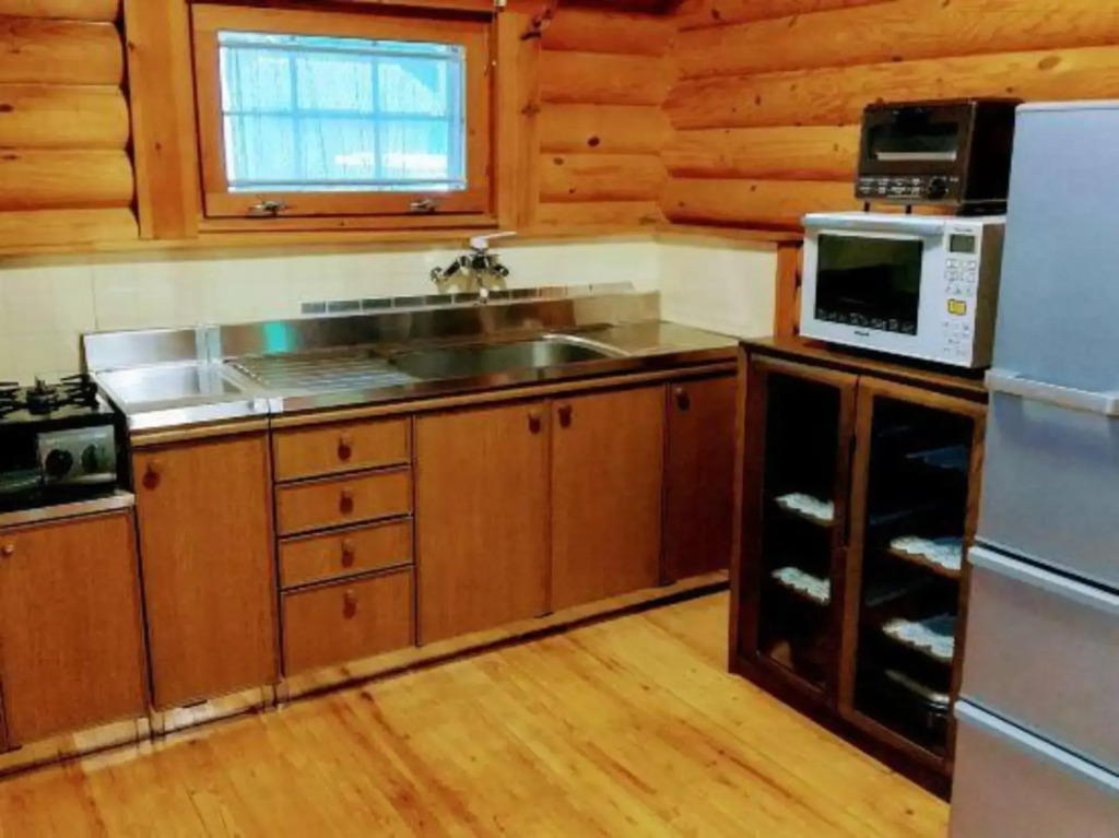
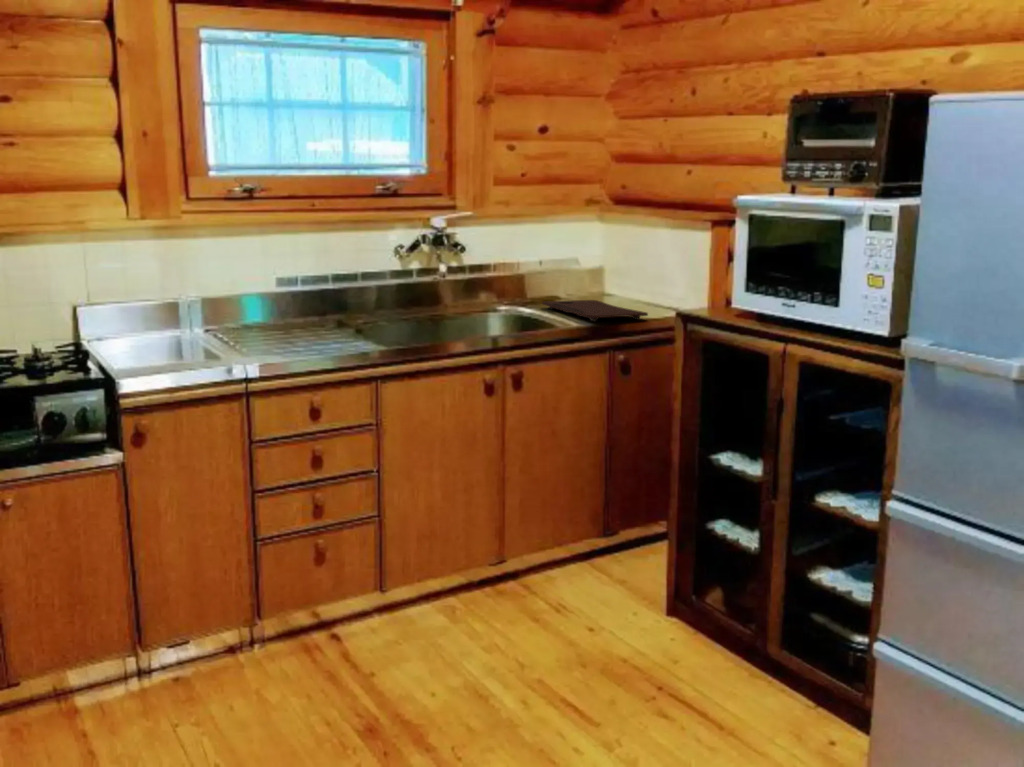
+ cutting board (592, 310)
